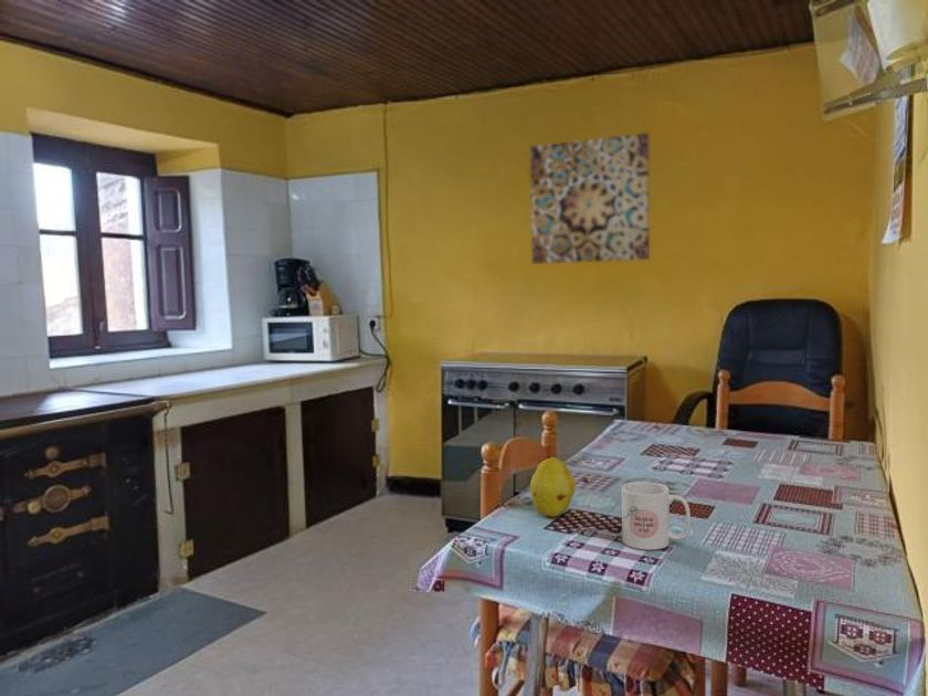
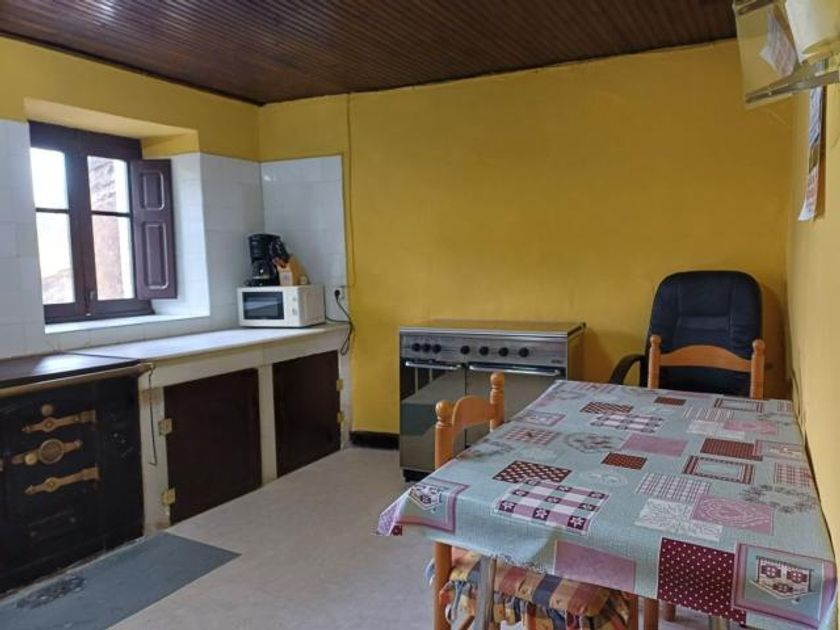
- fruit (552, 485)
- wall art (588, 201)
- mug (655, 515)
